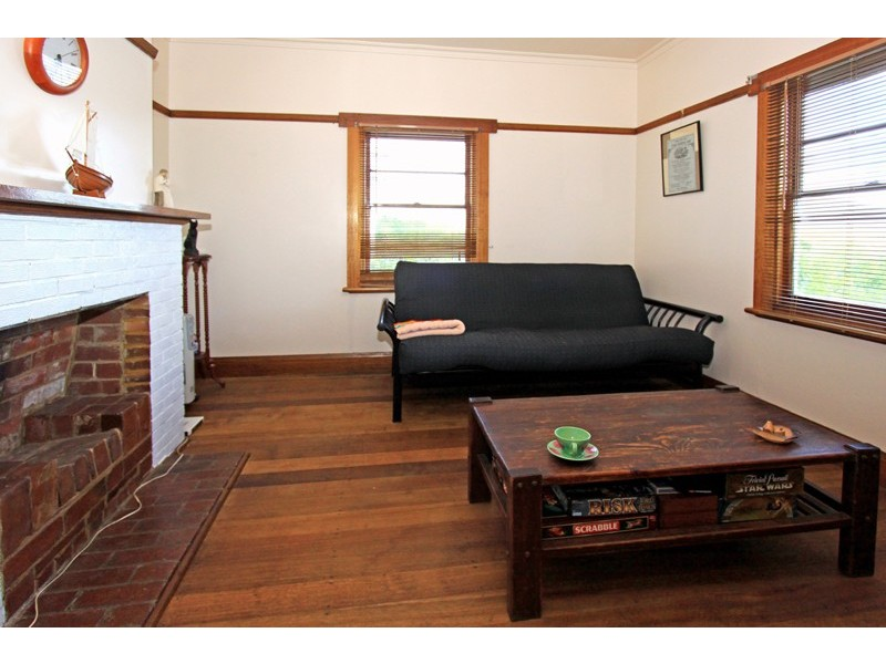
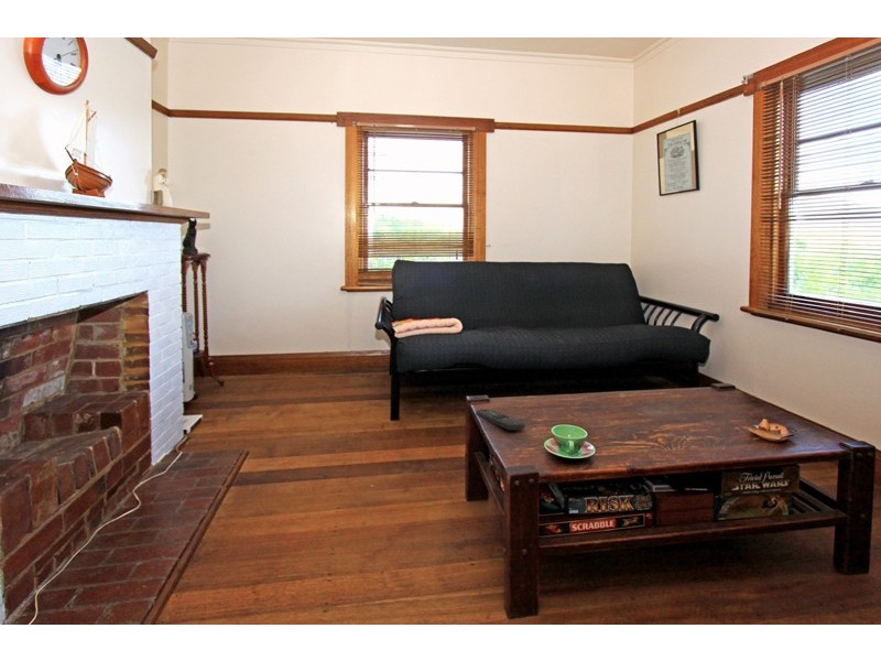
+ remote control (499, 419)
